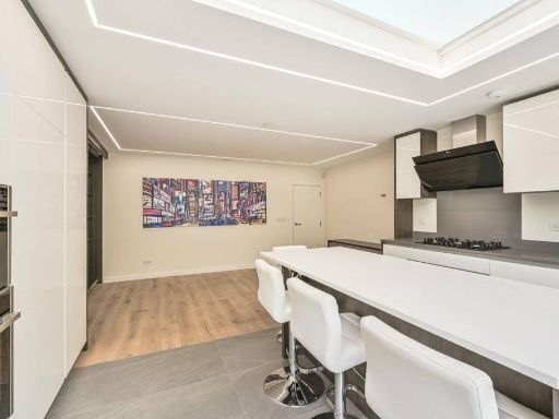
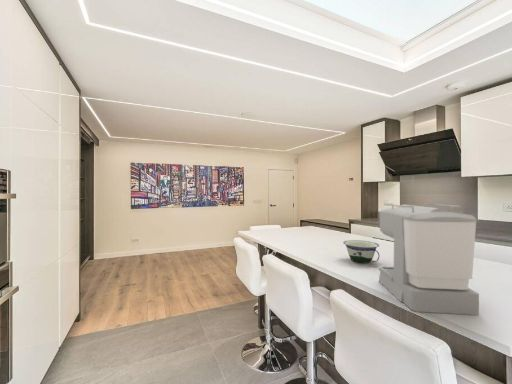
+ coffee maker (422, 248)
+ bowl (361, 252)
